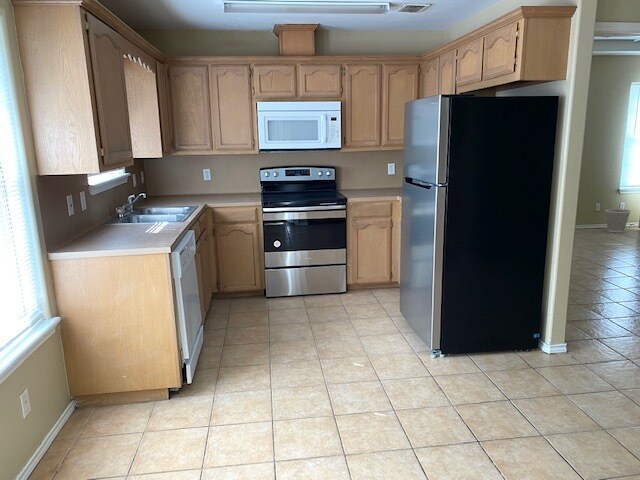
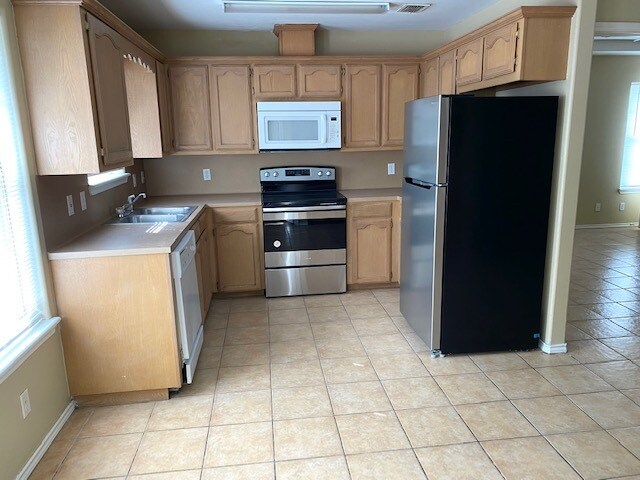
- wastebasket (616, 220)
